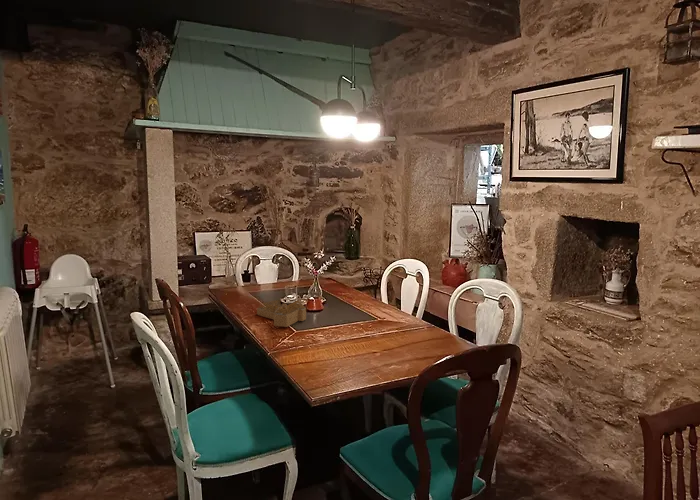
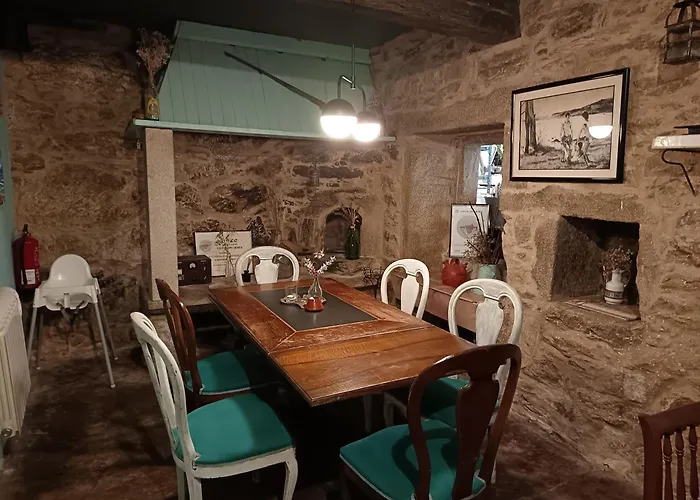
- house frame (278, 308)
